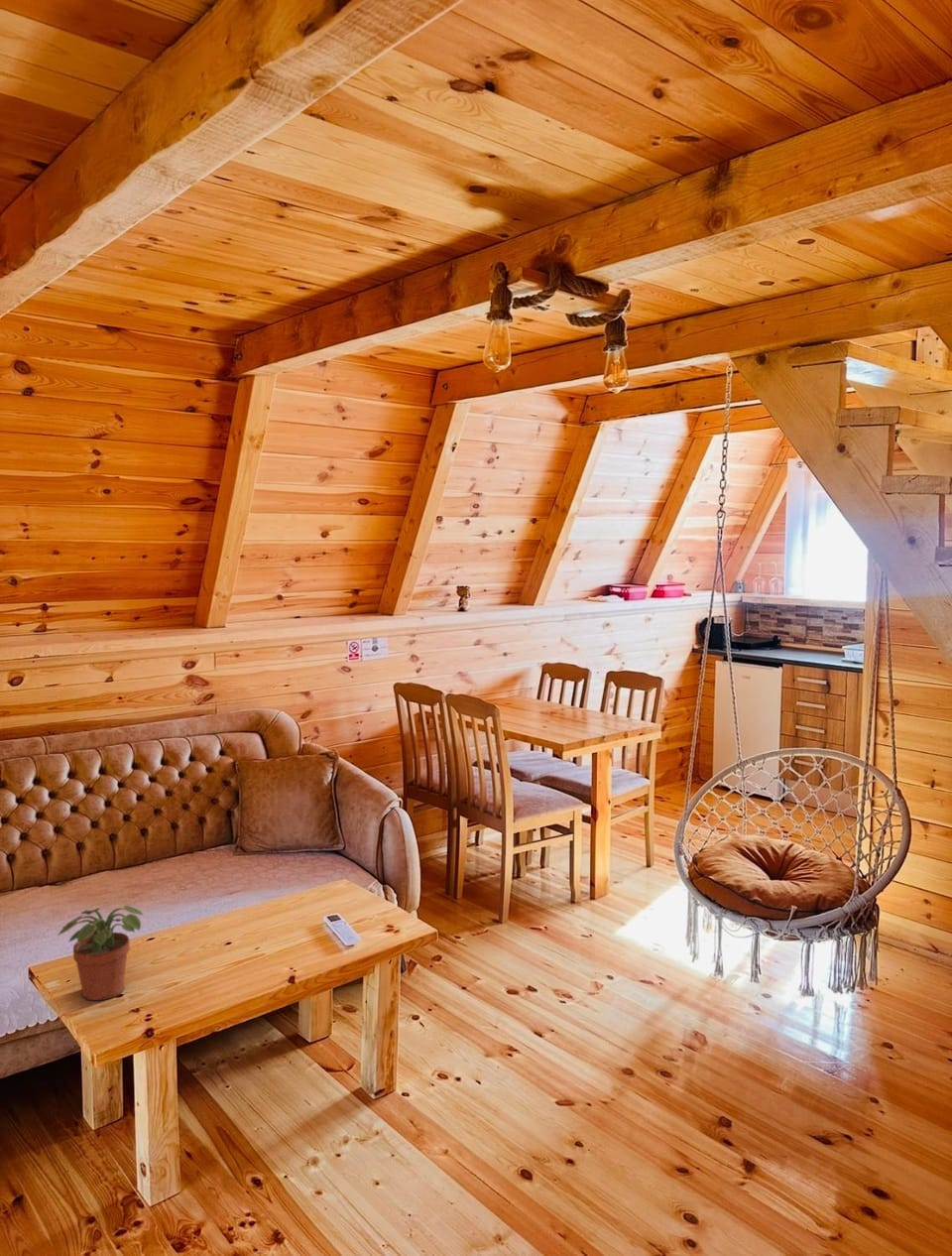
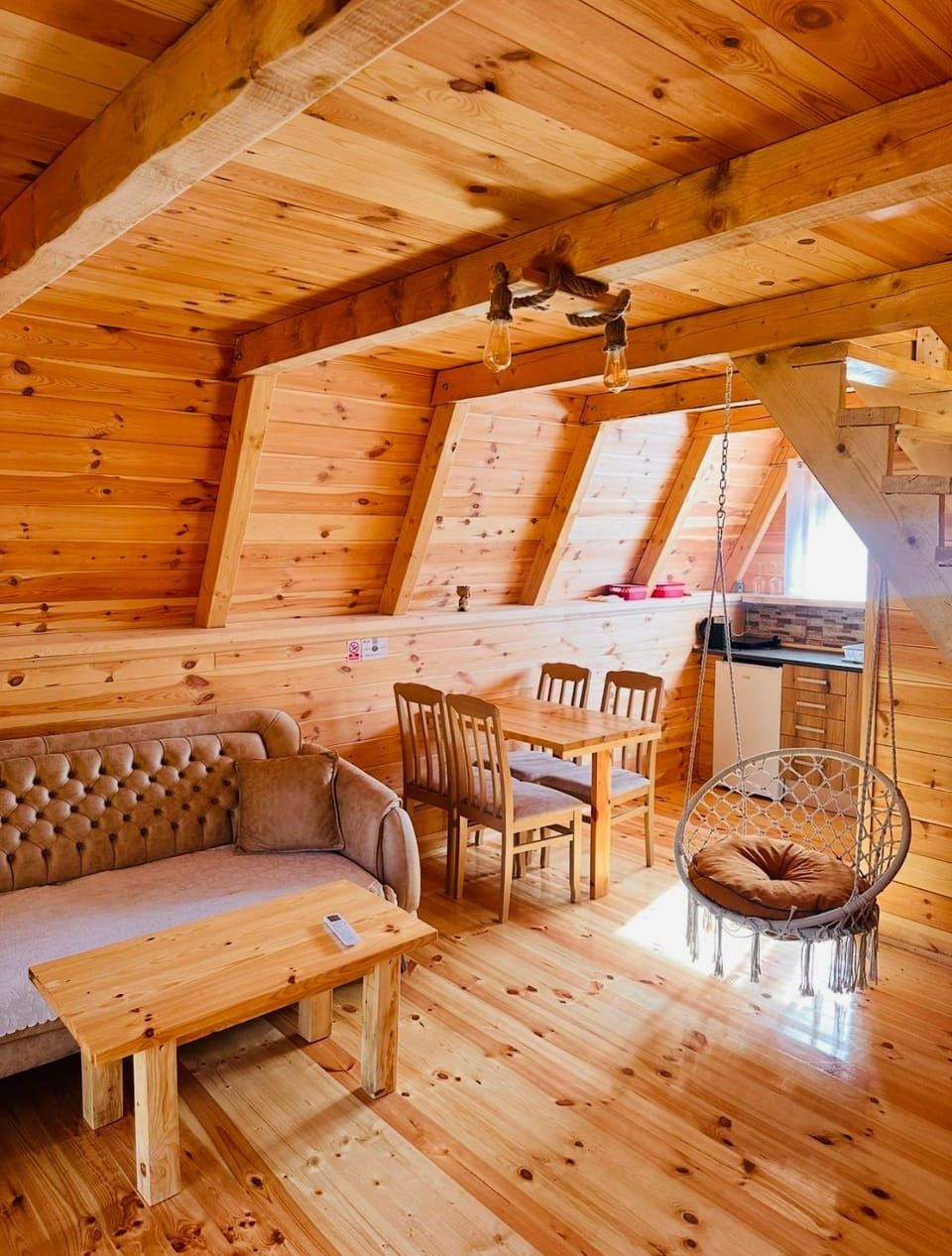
- potted plant (104, 951)
